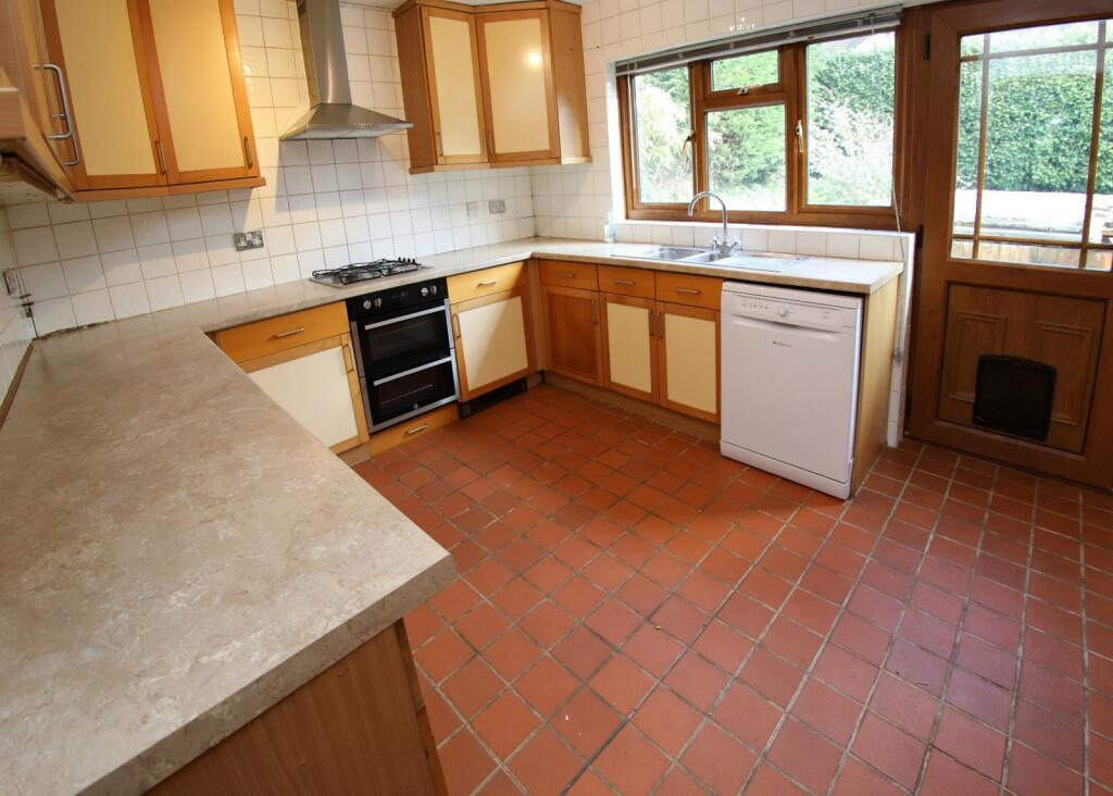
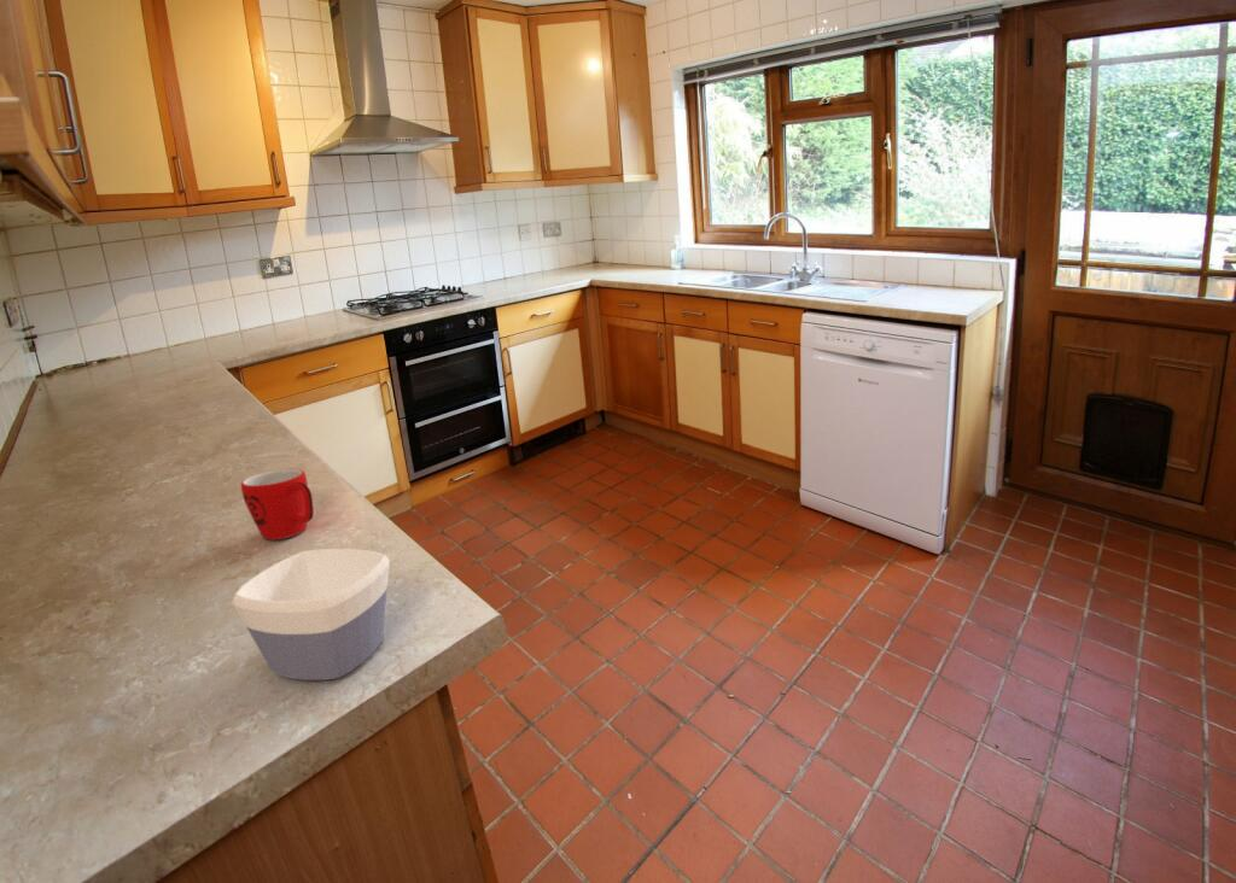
+ mug (285, 505)
+ bowl (321, 614)
